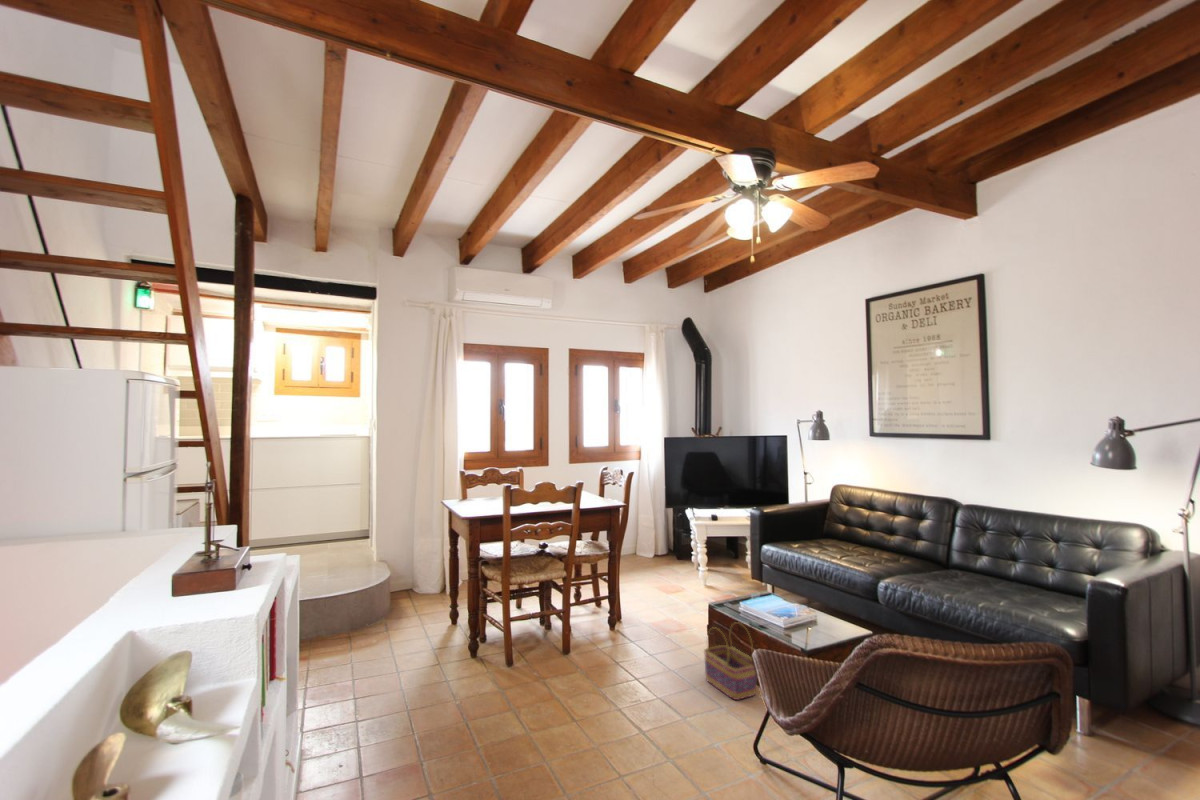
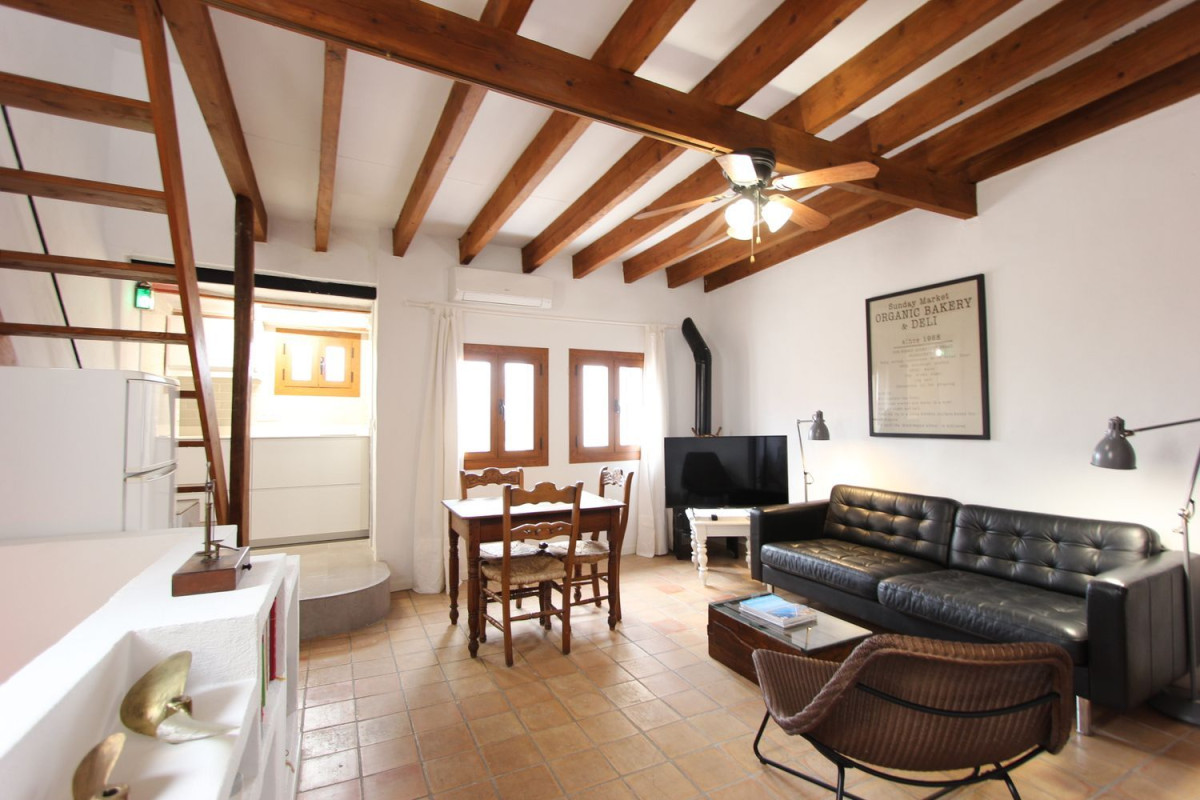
- basket (729, 656)
